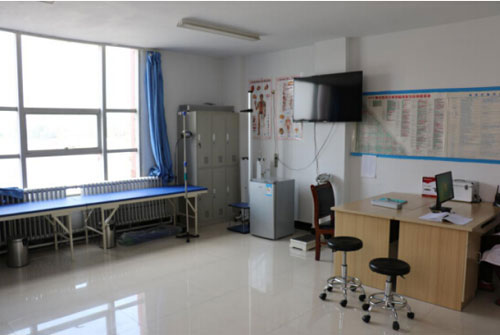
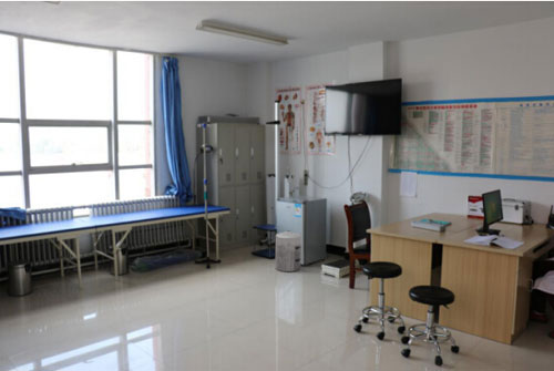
+ waste bin (288, 249)
